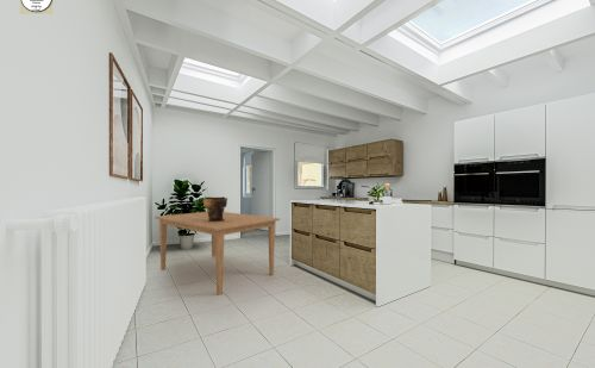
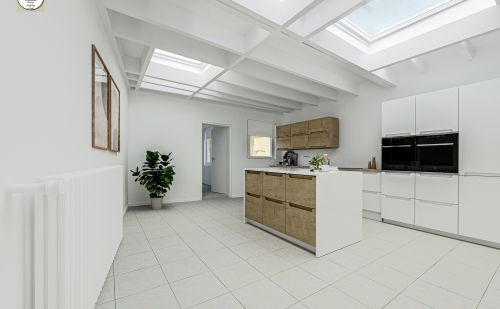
- dining table (215, 244)
- decorative urn (215, 206)
